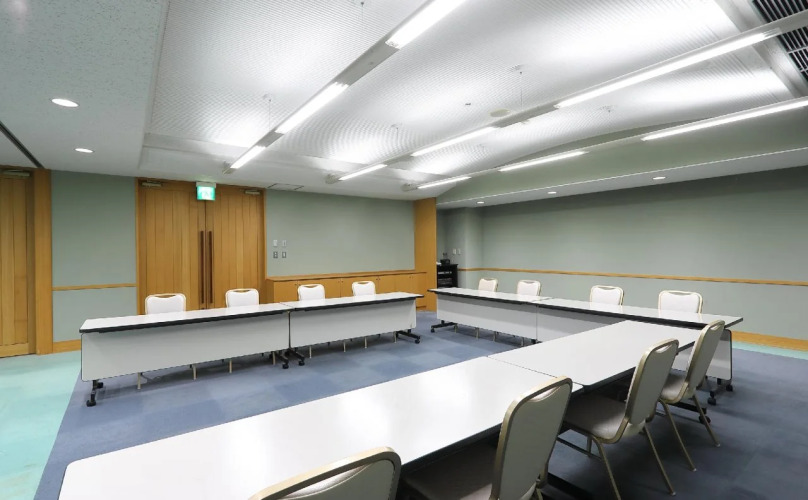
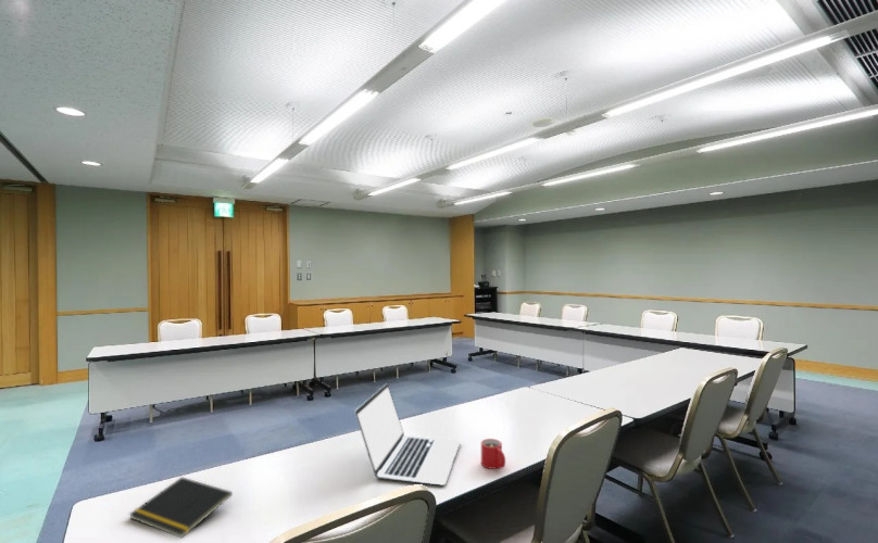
+ notepad (181, 504)
+ laptop (412, 435)
+ mug (494, 455)
